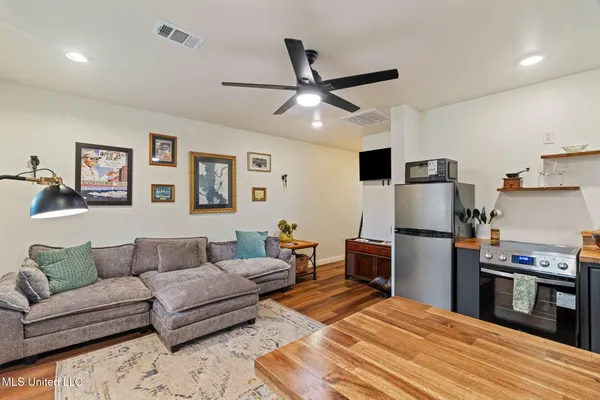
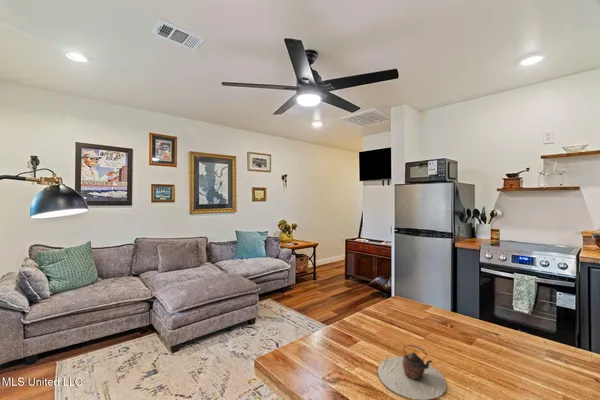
+ teapot (410, 361)
